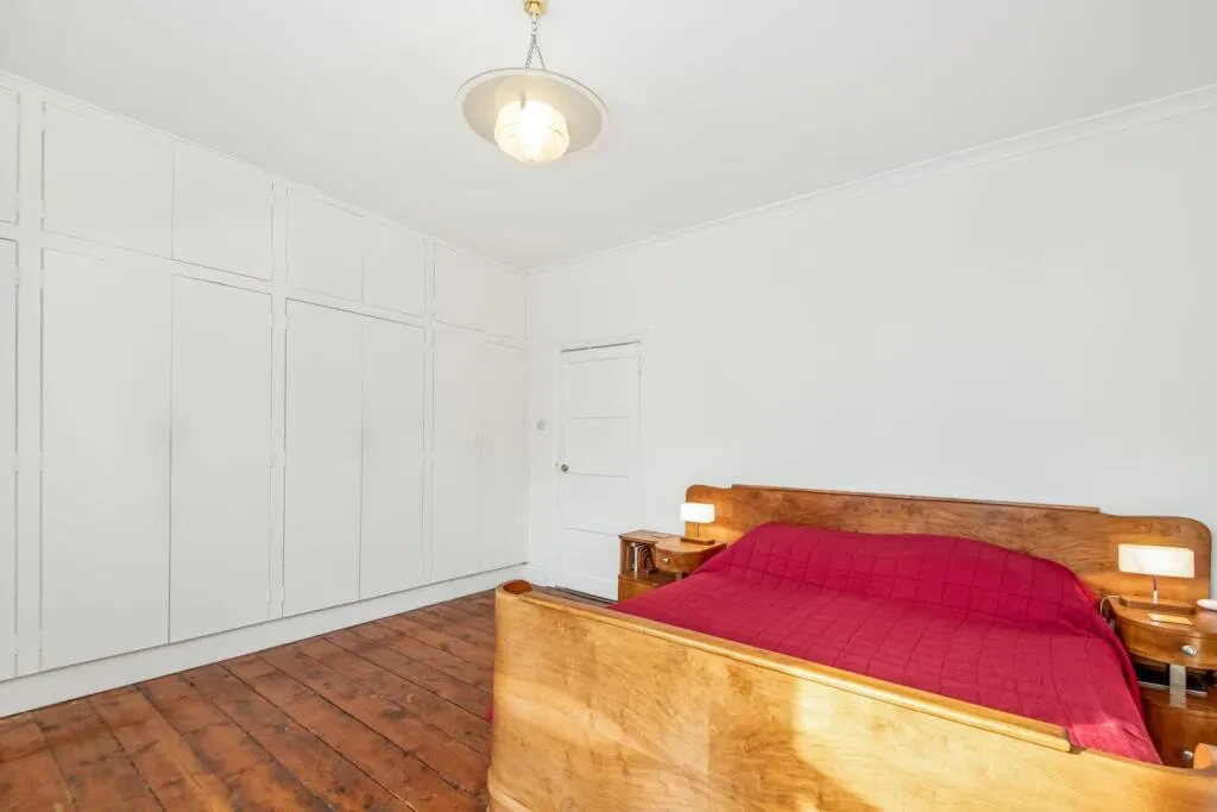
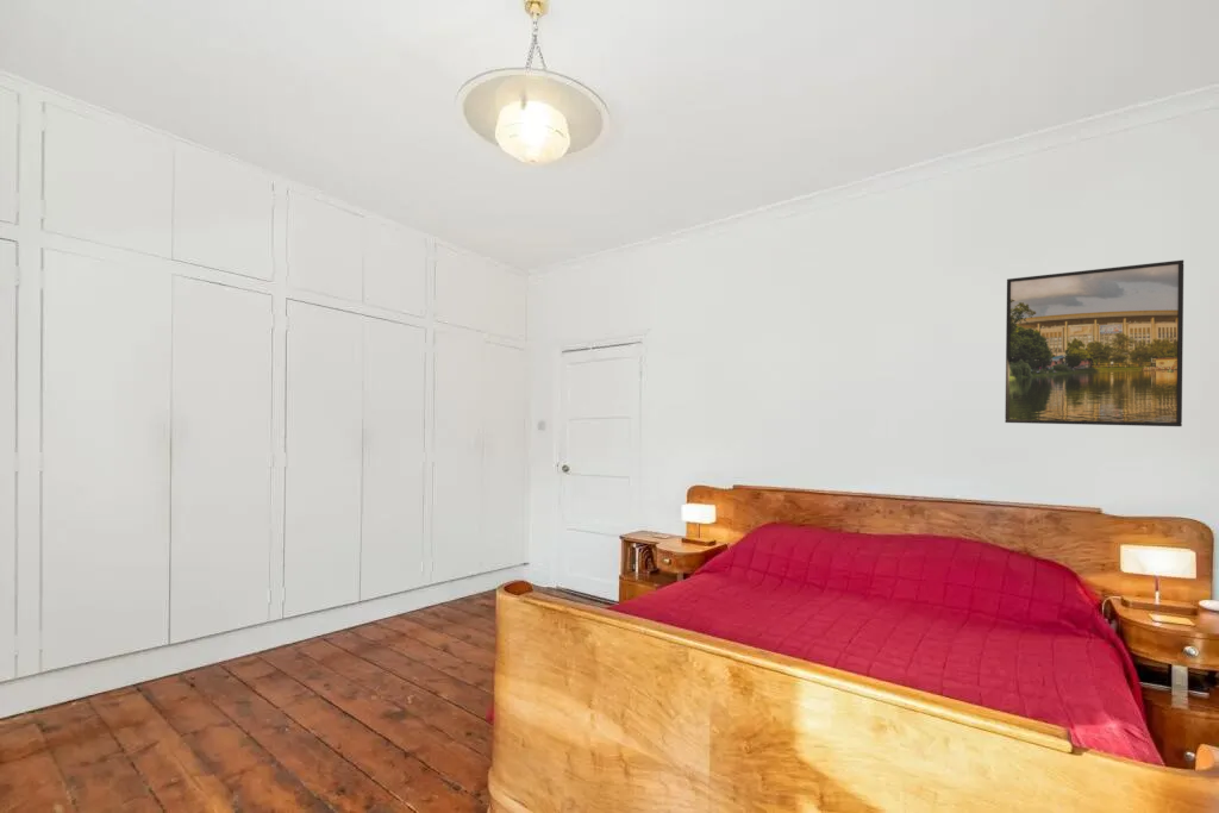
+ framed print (1087, 346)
